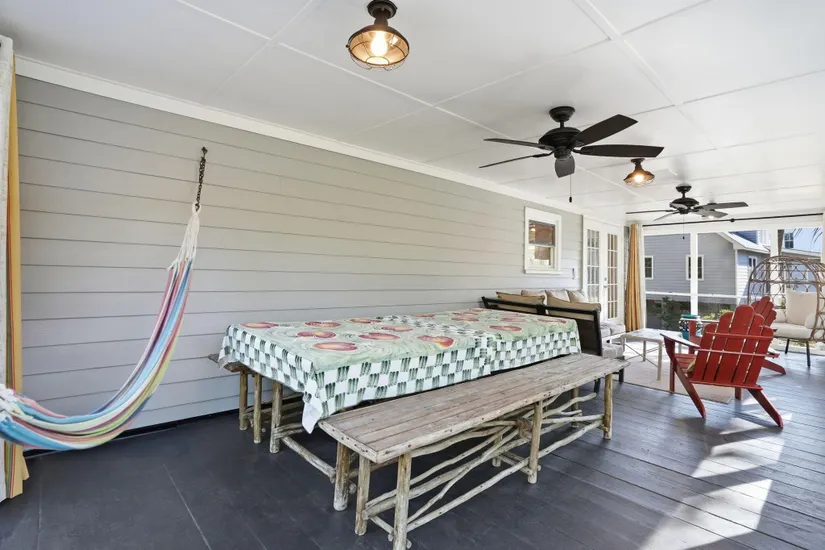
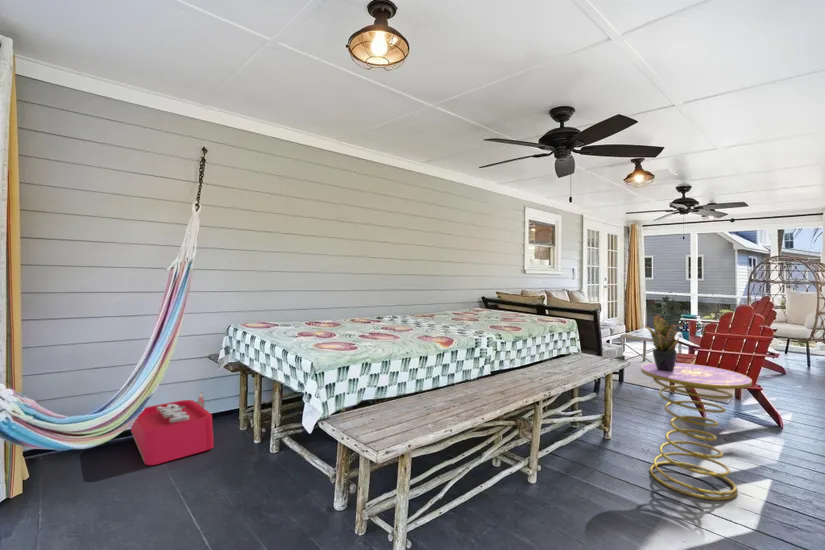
+ potted plant (667, 341)
+ storage bin (179, 424)
+ side table (693, 423)
